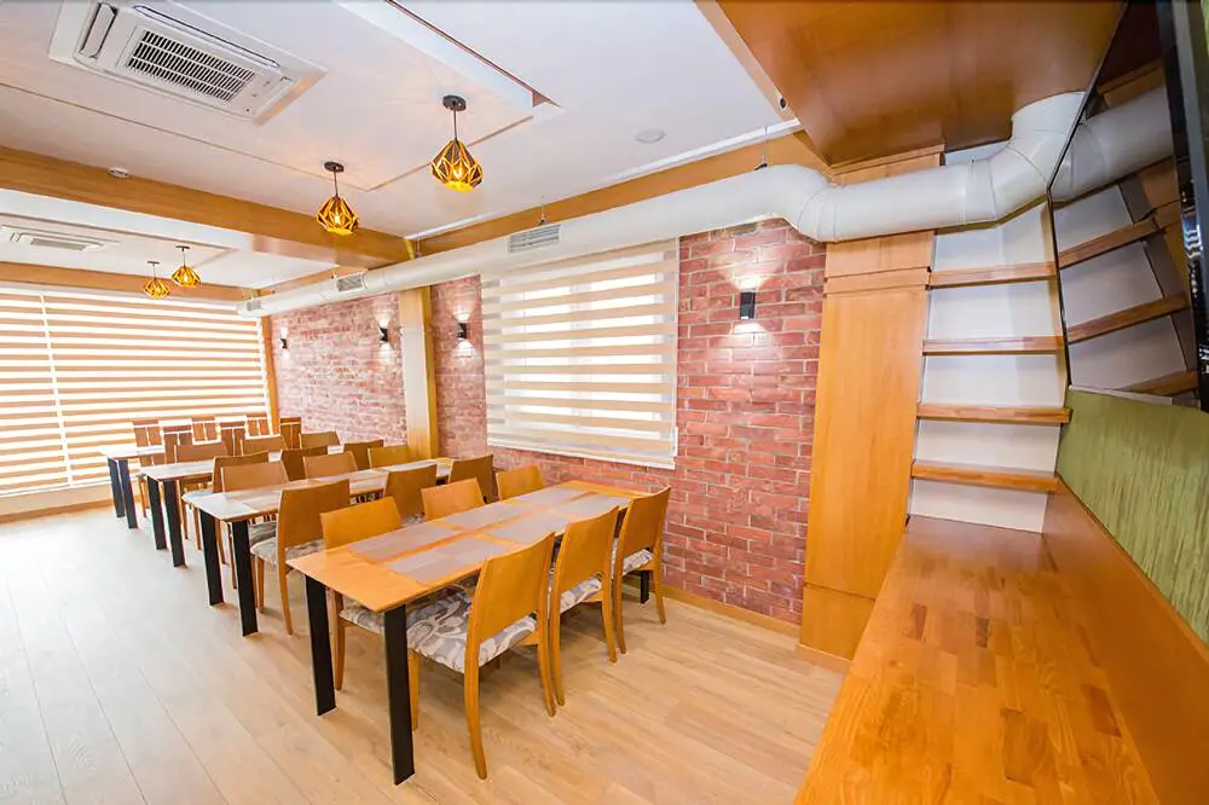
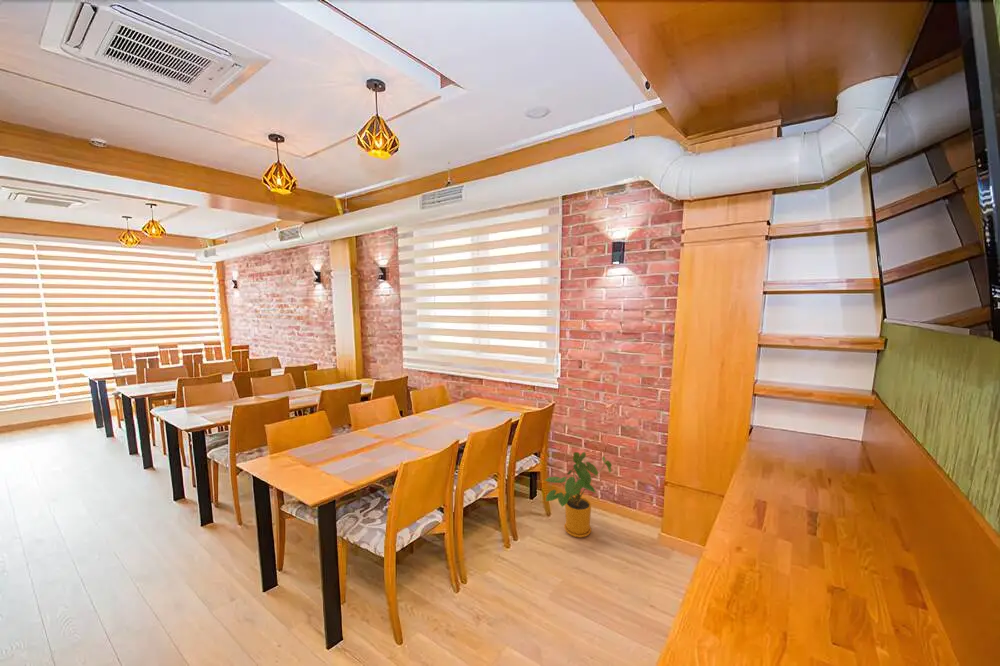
+ house plant (576, 494)
